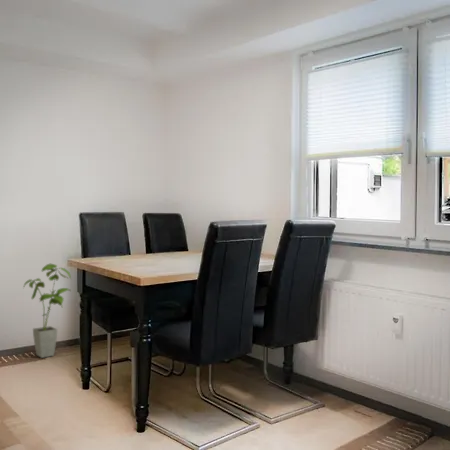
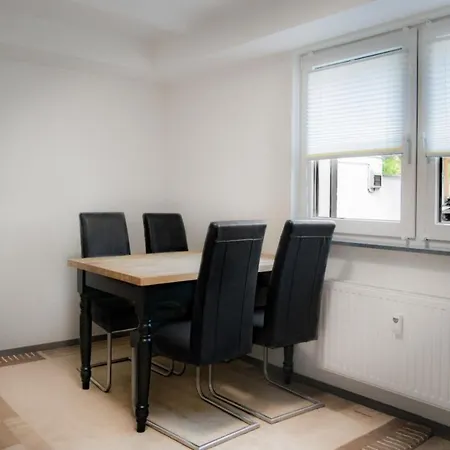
- house plant (50, 309)
